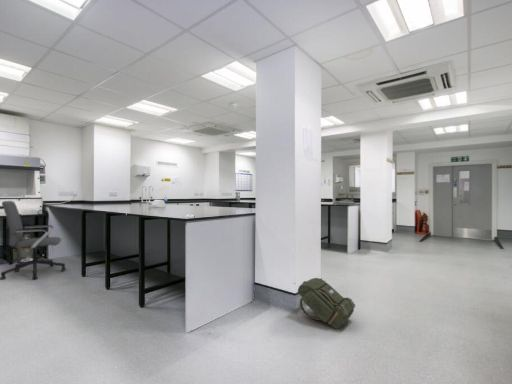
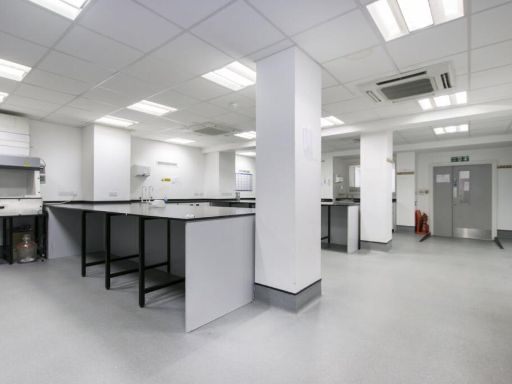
- office chair (33, 238)
- backpack (325, 301)
